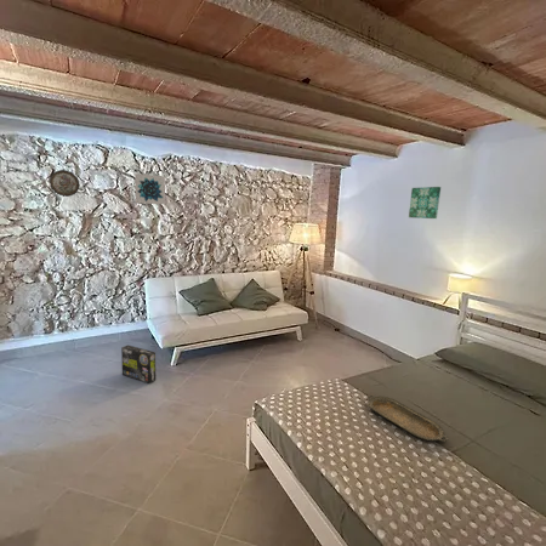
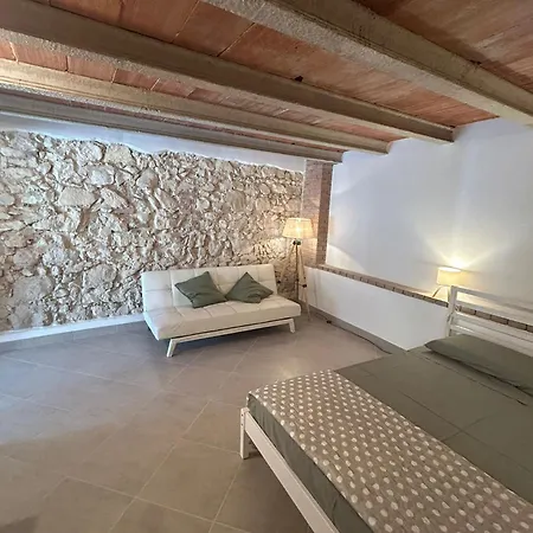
- decorative plate (64, 183)
- serving tray (403, 417)
- wall art (149, 189)
- wall art (423, 203)
- box (138, 363)
